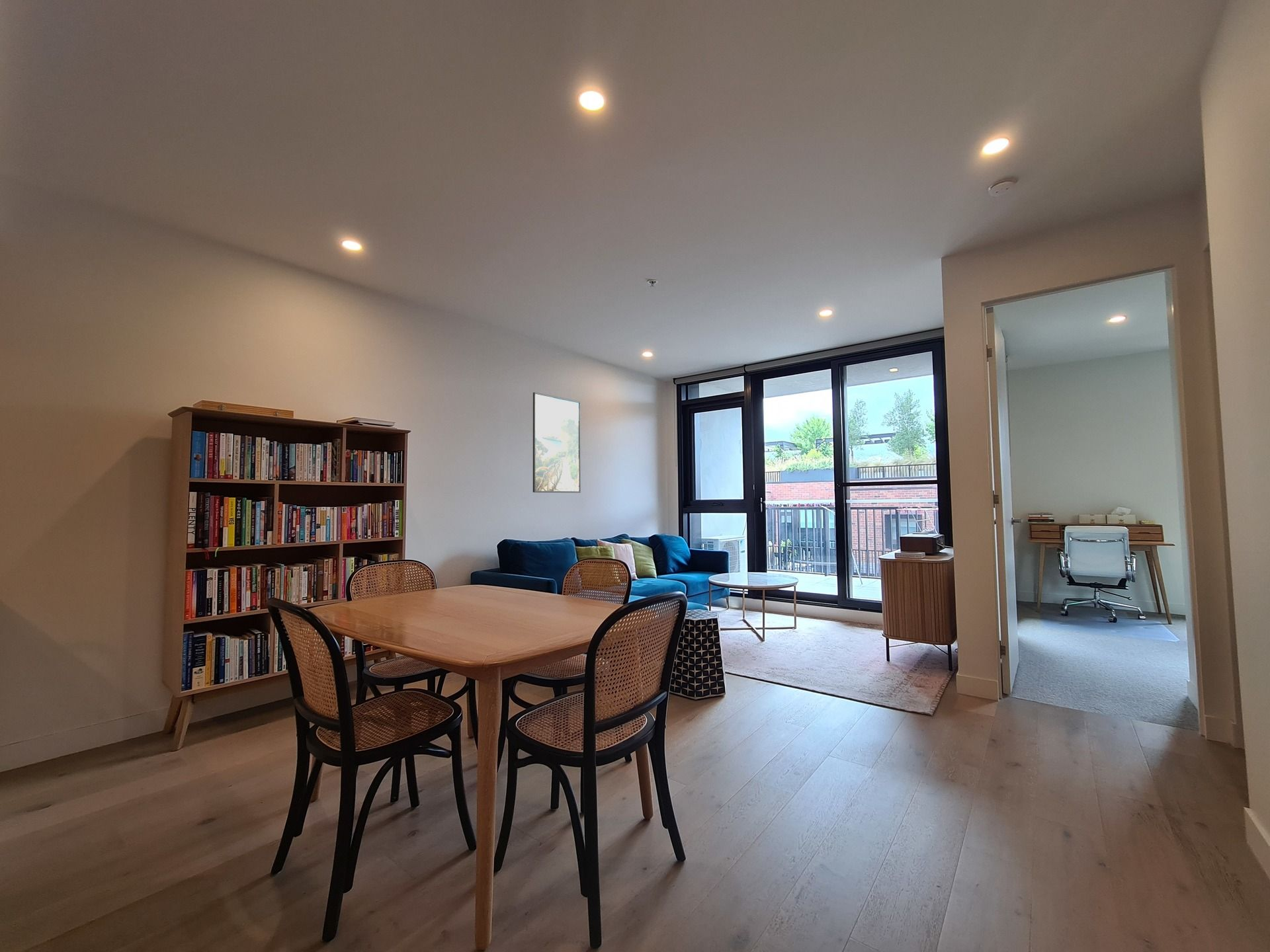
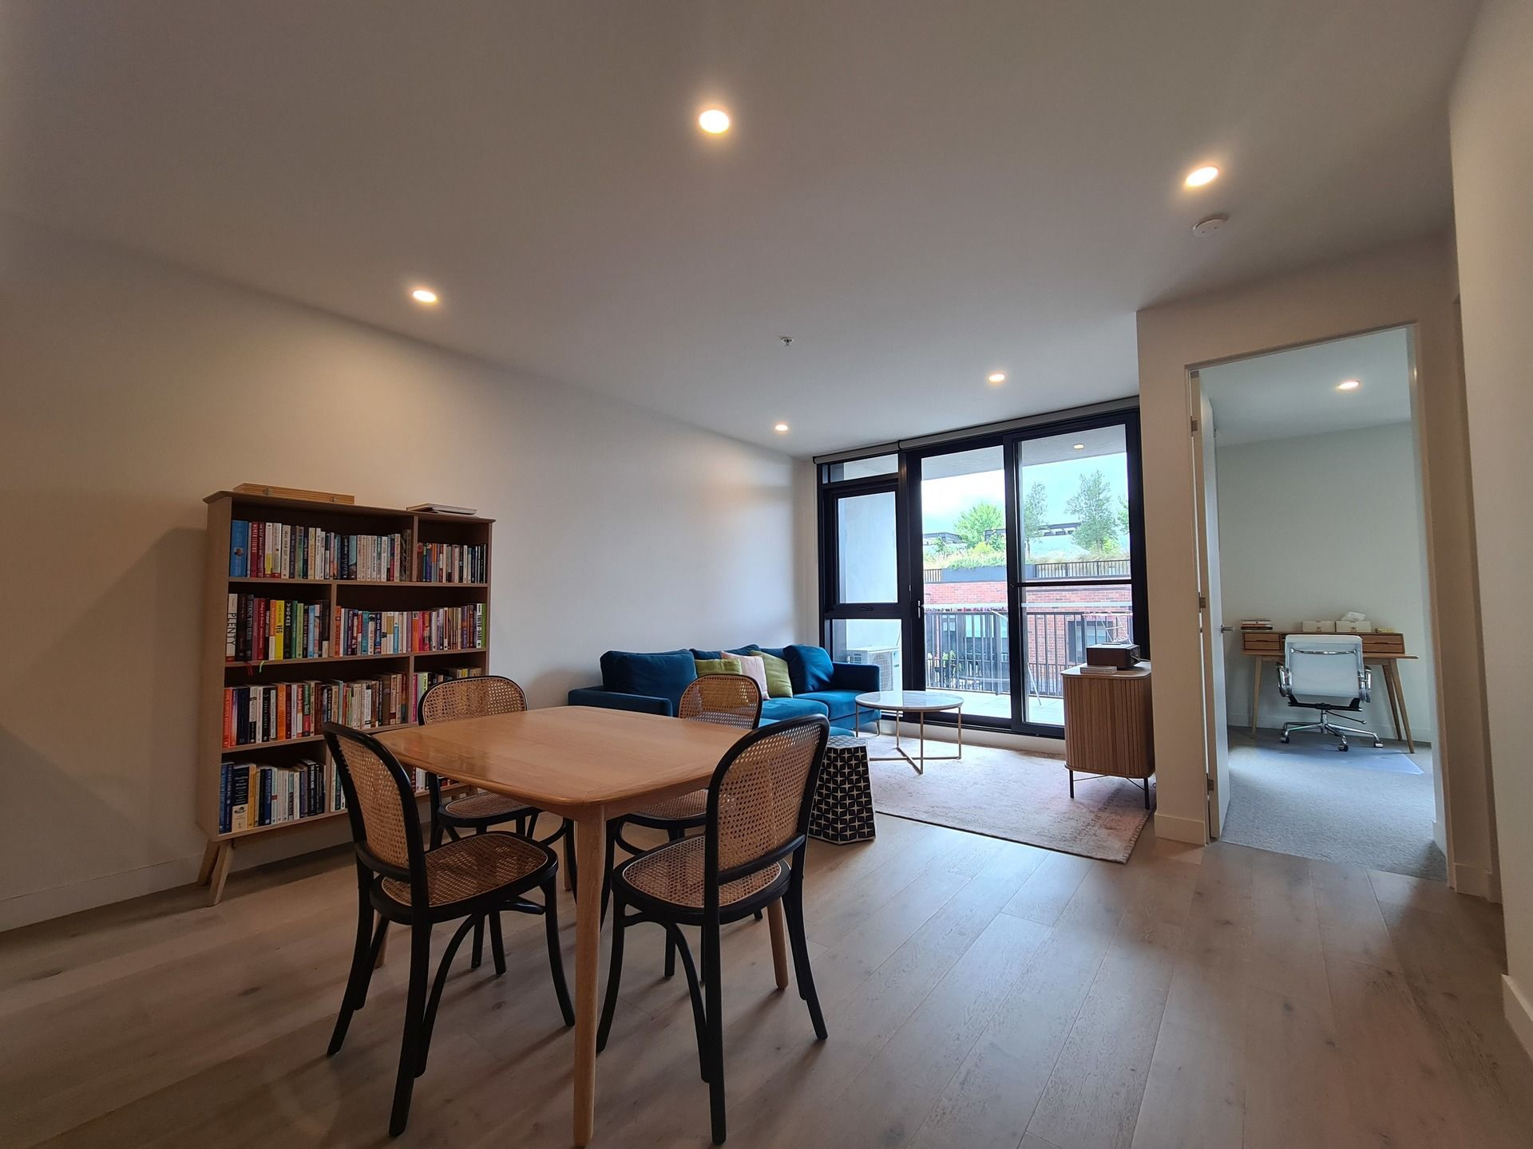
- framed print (558, 444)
